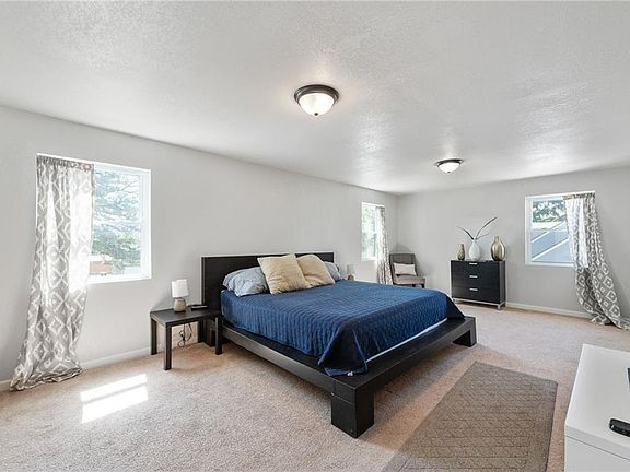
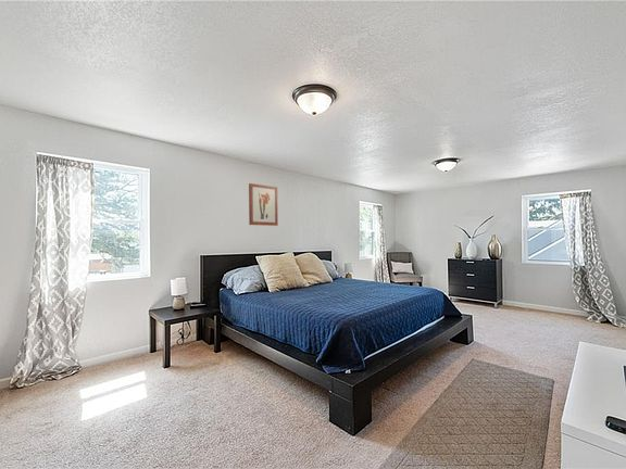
+ wall art (263, 205)
